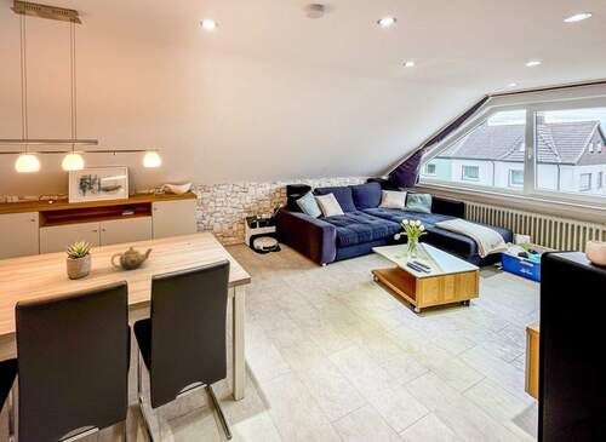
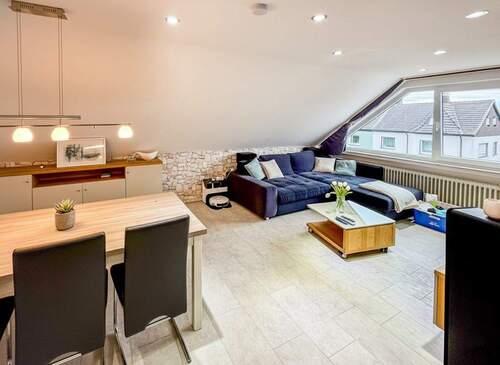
- teapot (132, 257)
